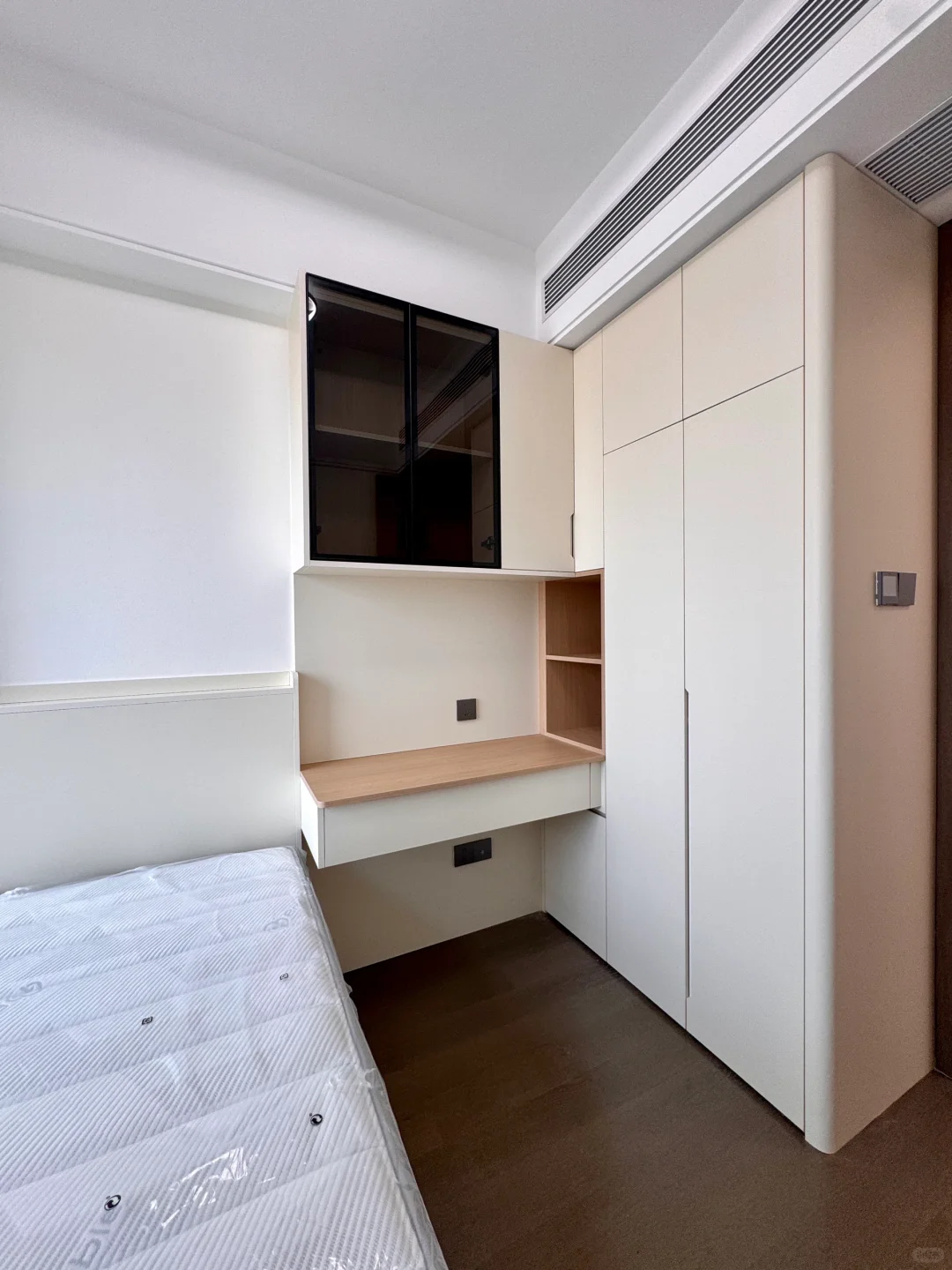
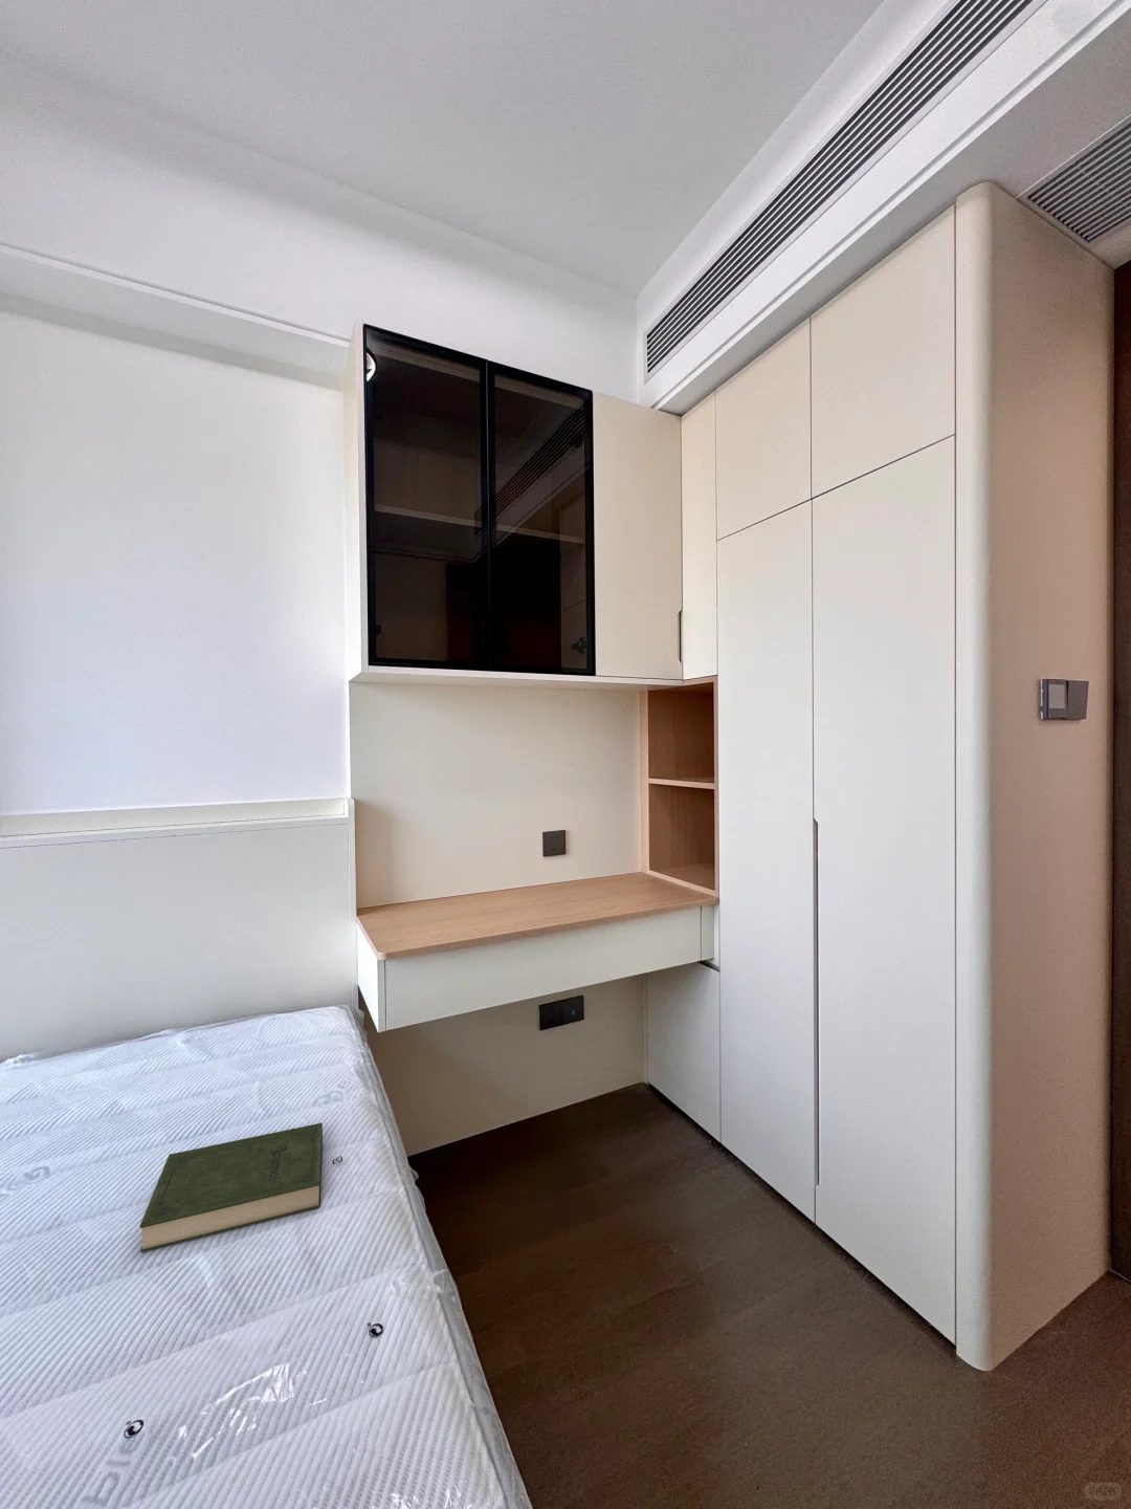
+ book (242, 1177)
